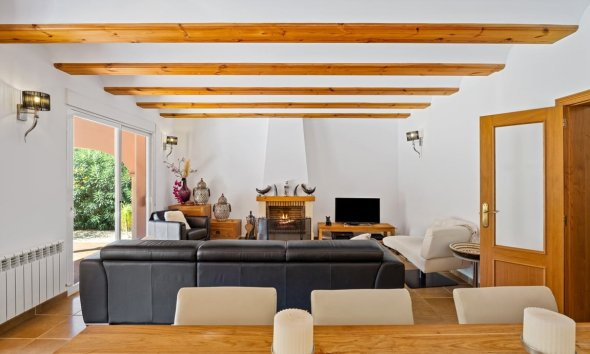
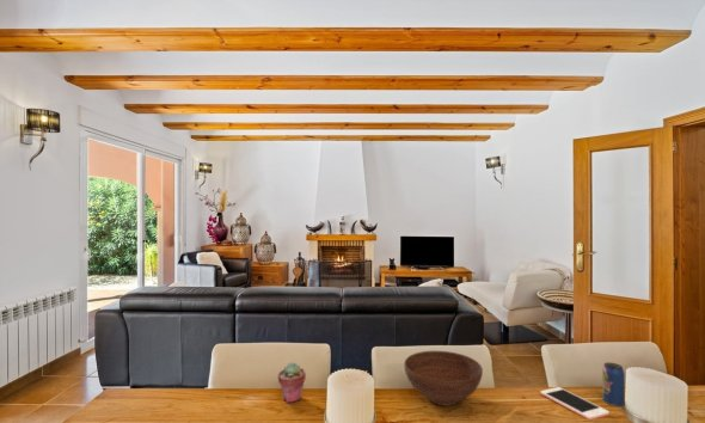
+ bowl (442, 381)
+ beverage can (613, 382)
+ cell phone (572, 401)
+ potted succulent (292, 380)
